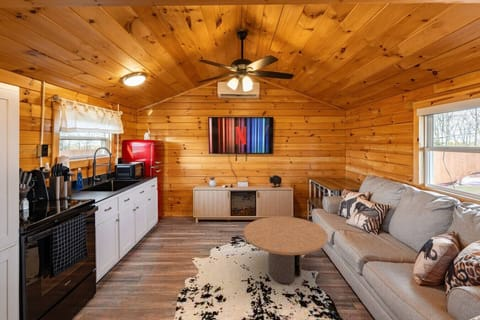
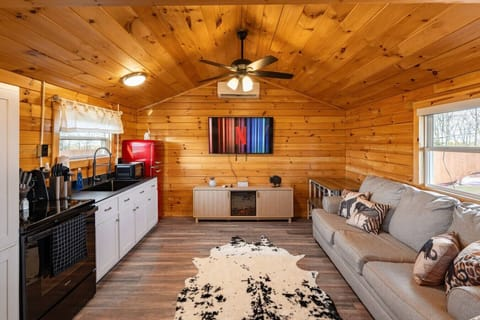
- coffee table (284, 250)
